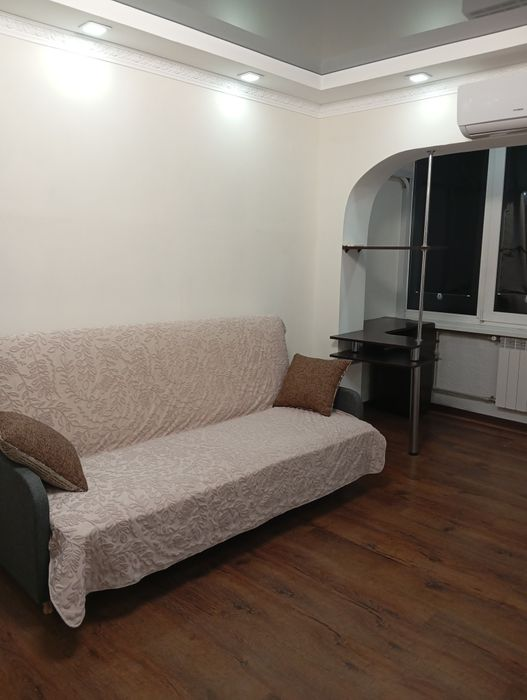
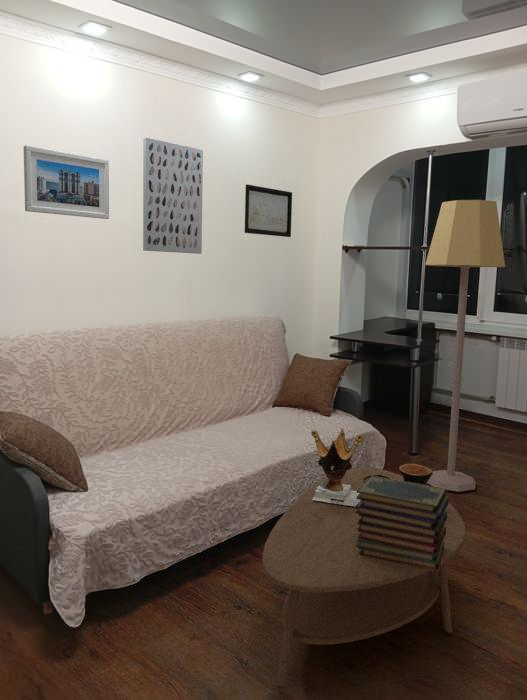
+ book stack (401, 520)
+ pottery (370, 474)
+ lamp (459, 347)
+ wall art (173, 198)
+ wall art (269, 211)
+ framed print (68, 184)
+ coffee table (371, 565)
